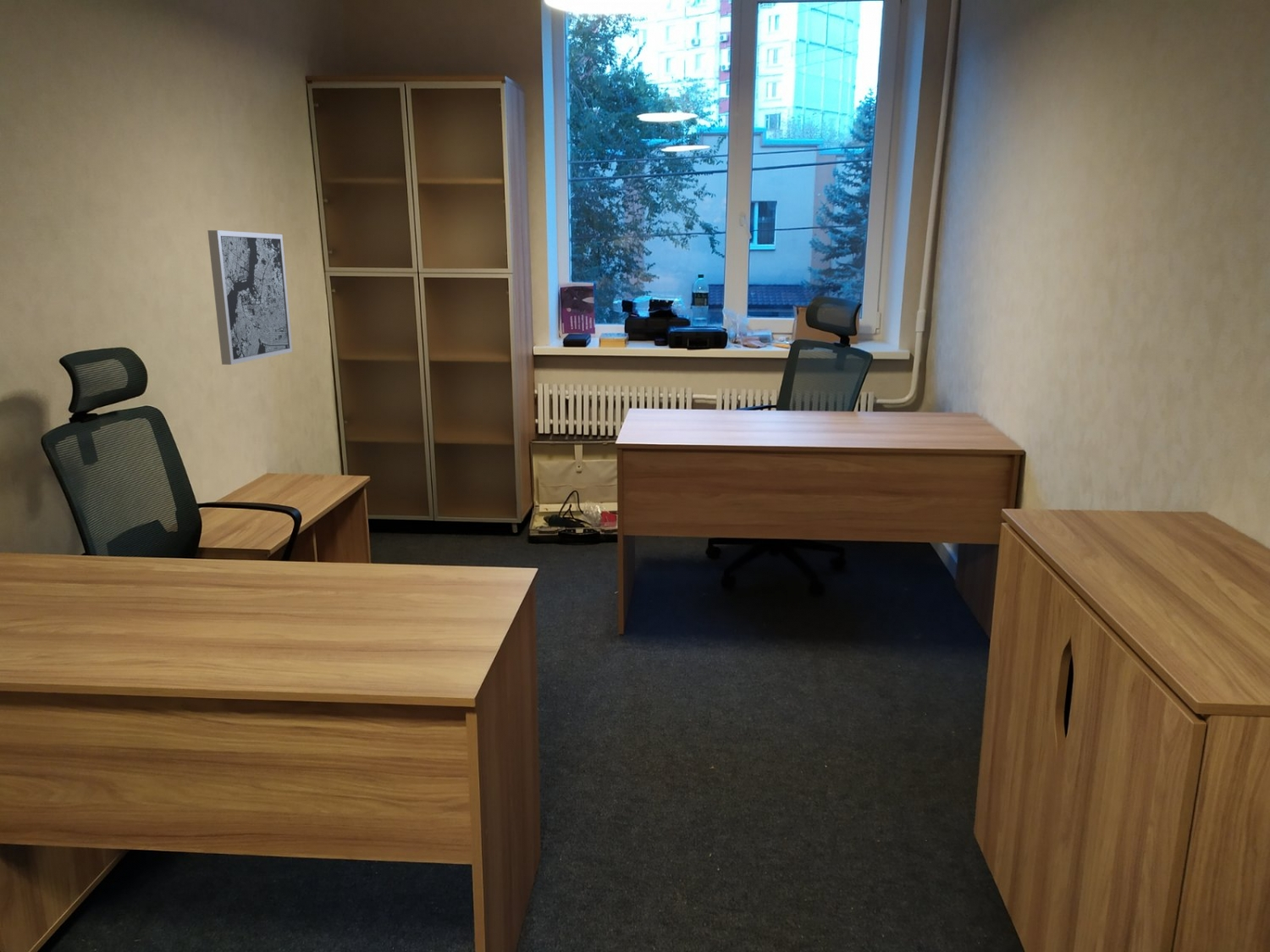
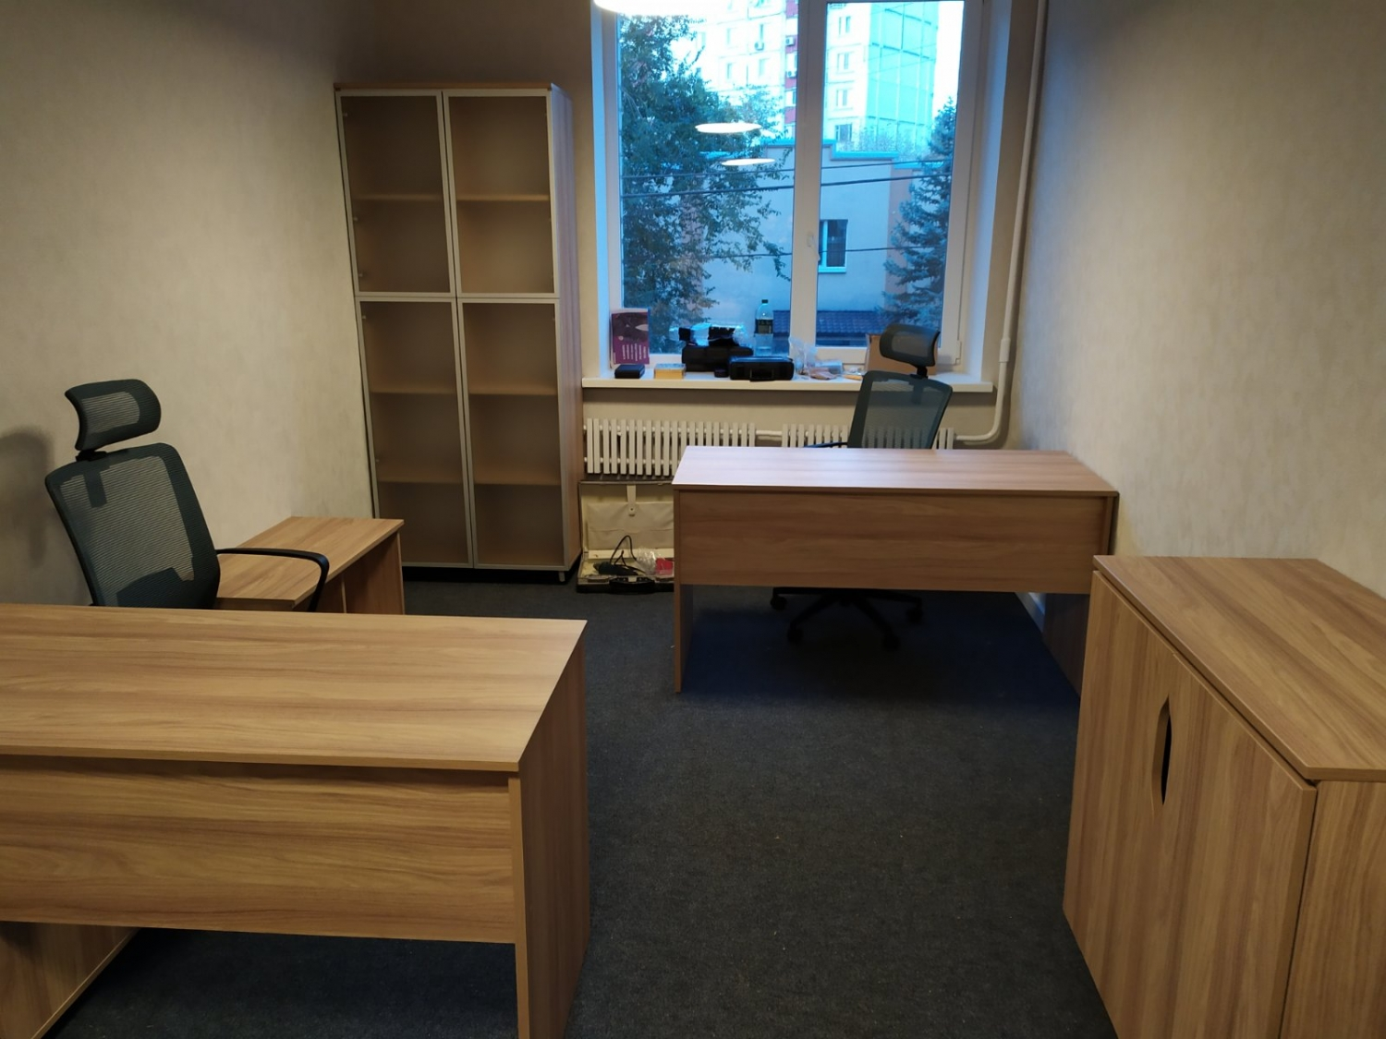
- wall art (253, 296)
